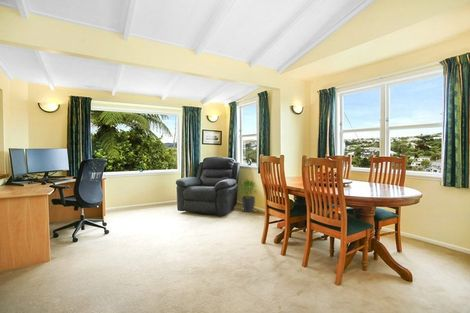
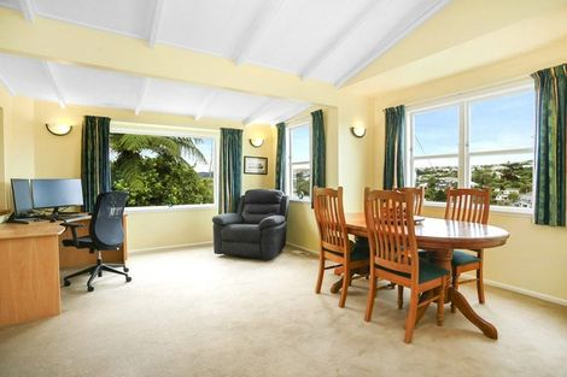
- potted plant (248, 194)
